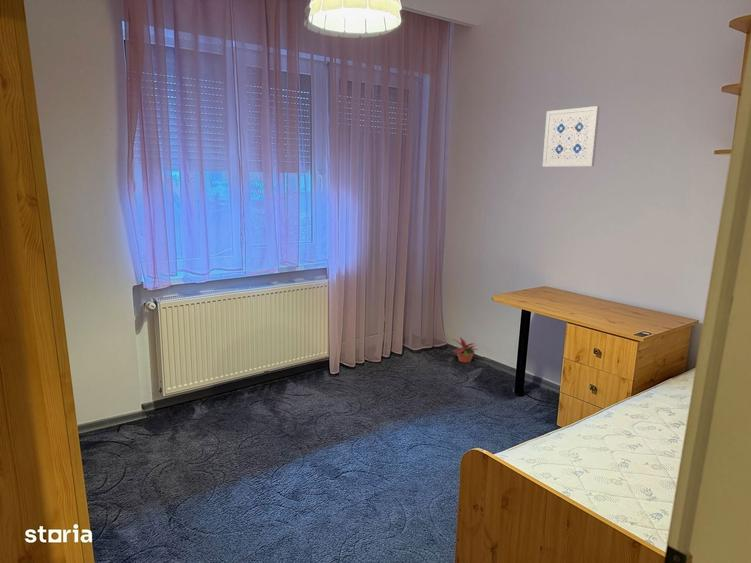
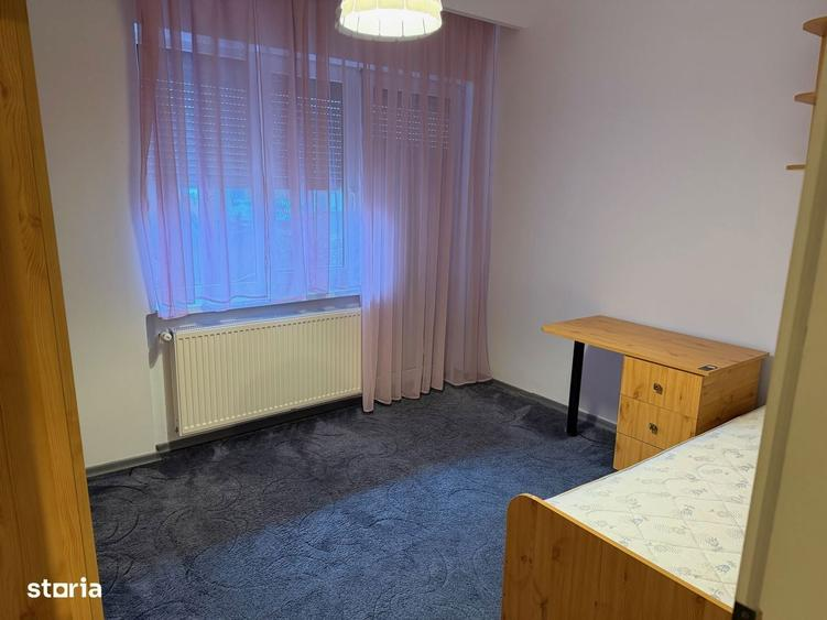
- potted plant (465, 348)
- wall art (569, 138)
